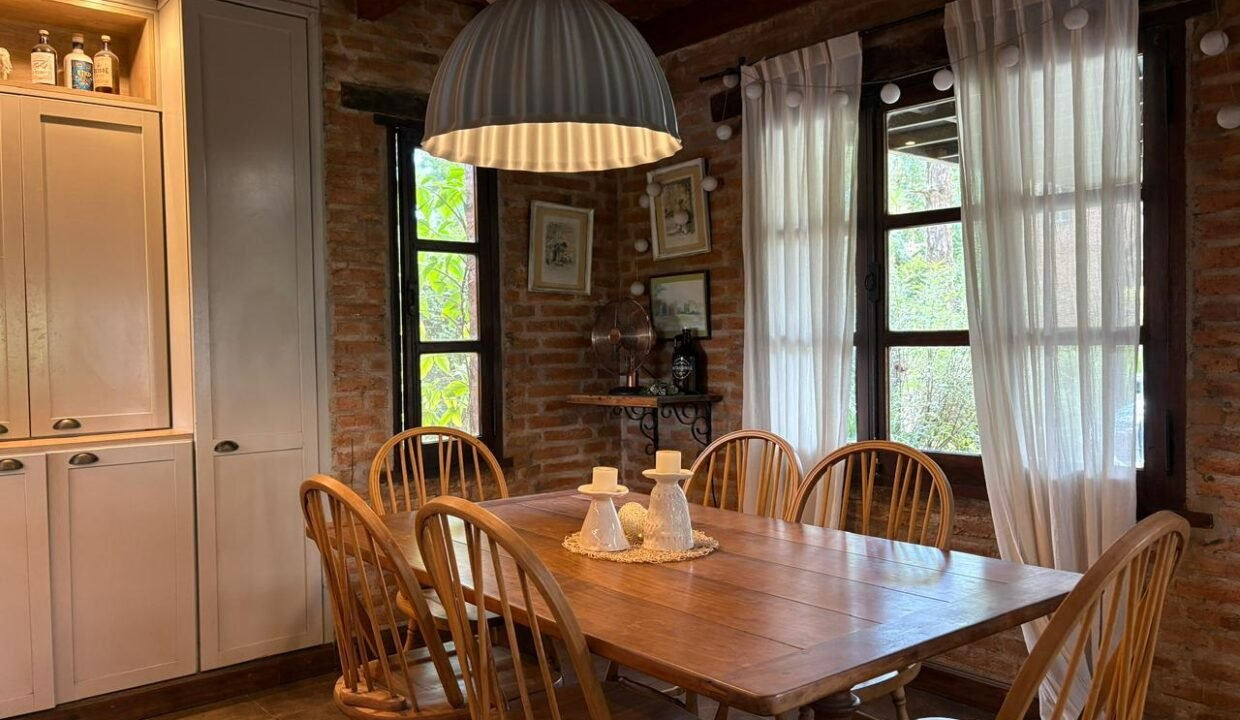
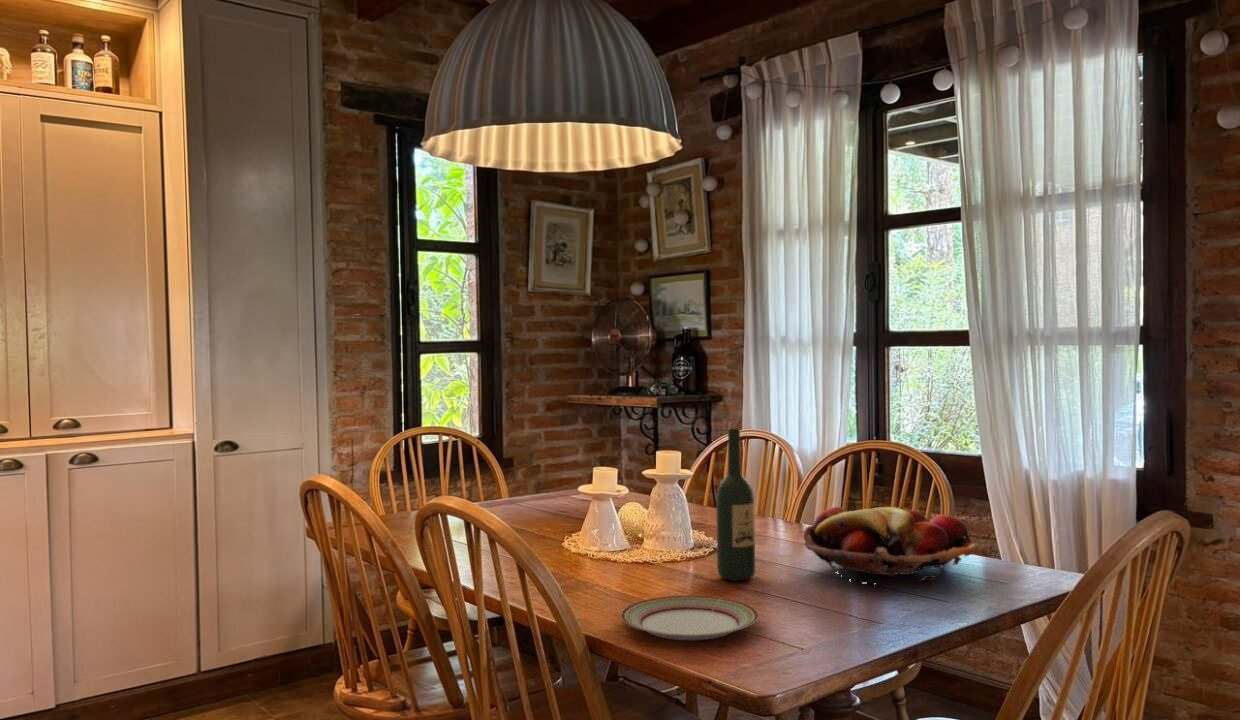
+ fruit basket (888, 539)
+ plate (689, 619)
+ wine bottle (735, 503)
